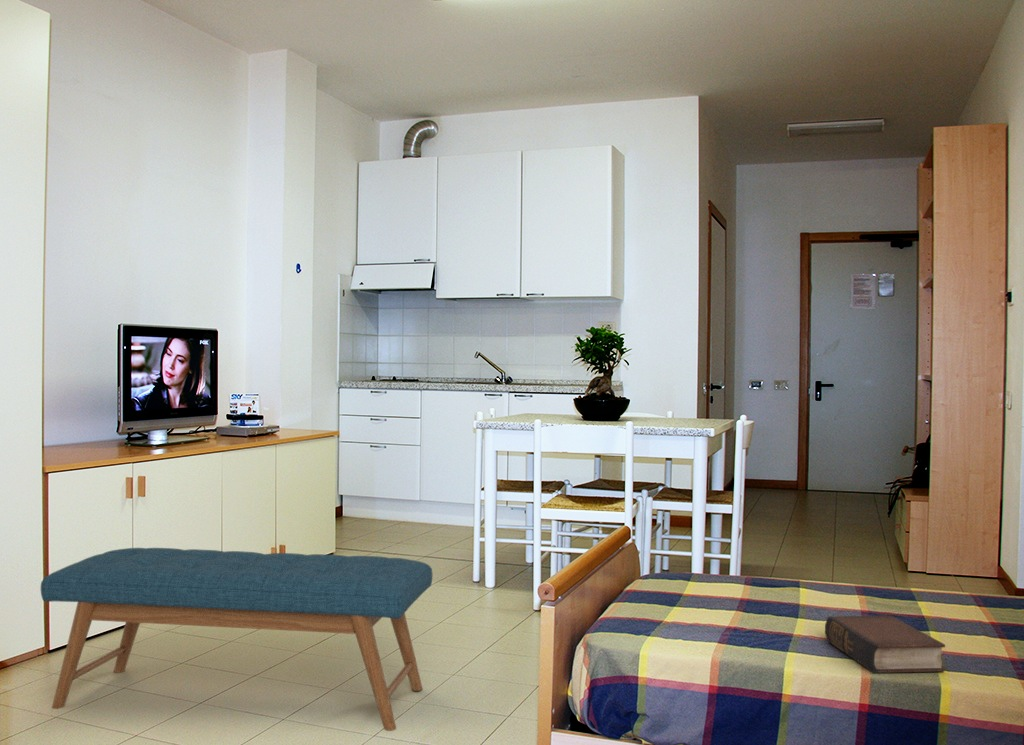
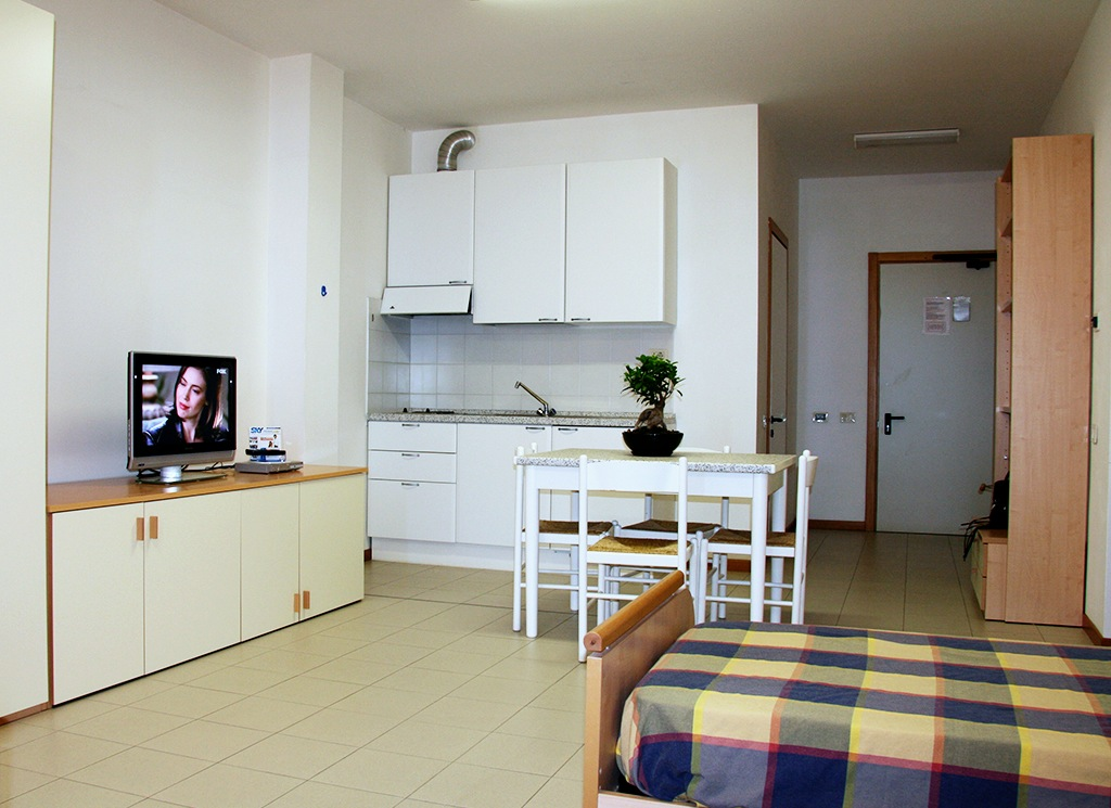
- bench (244, 627)
- book (881, 642)
